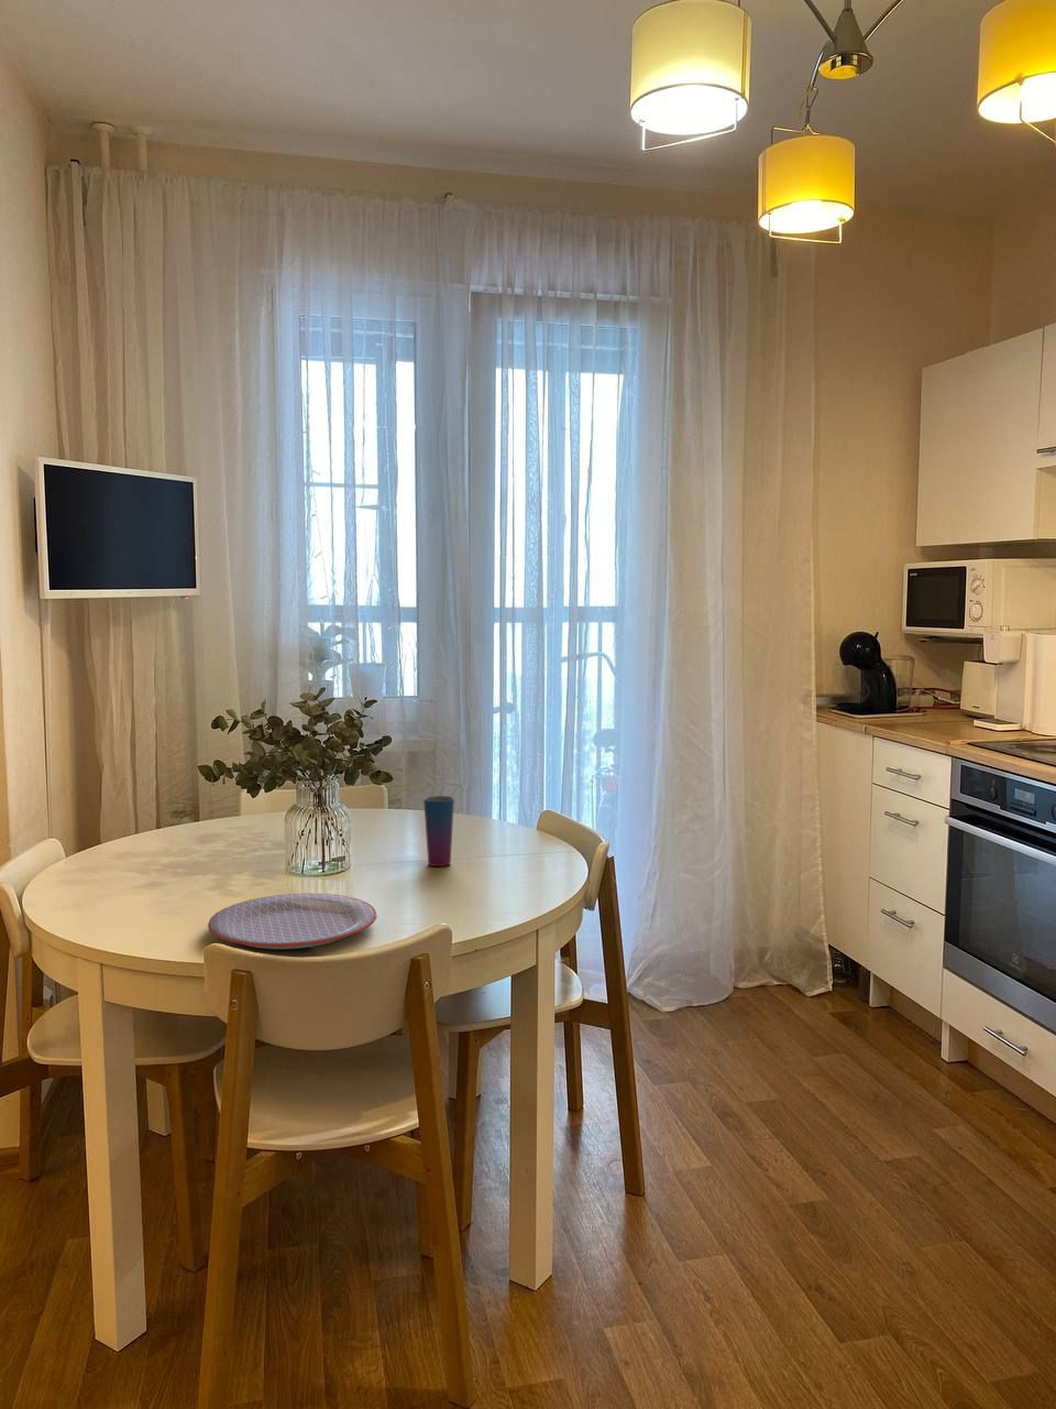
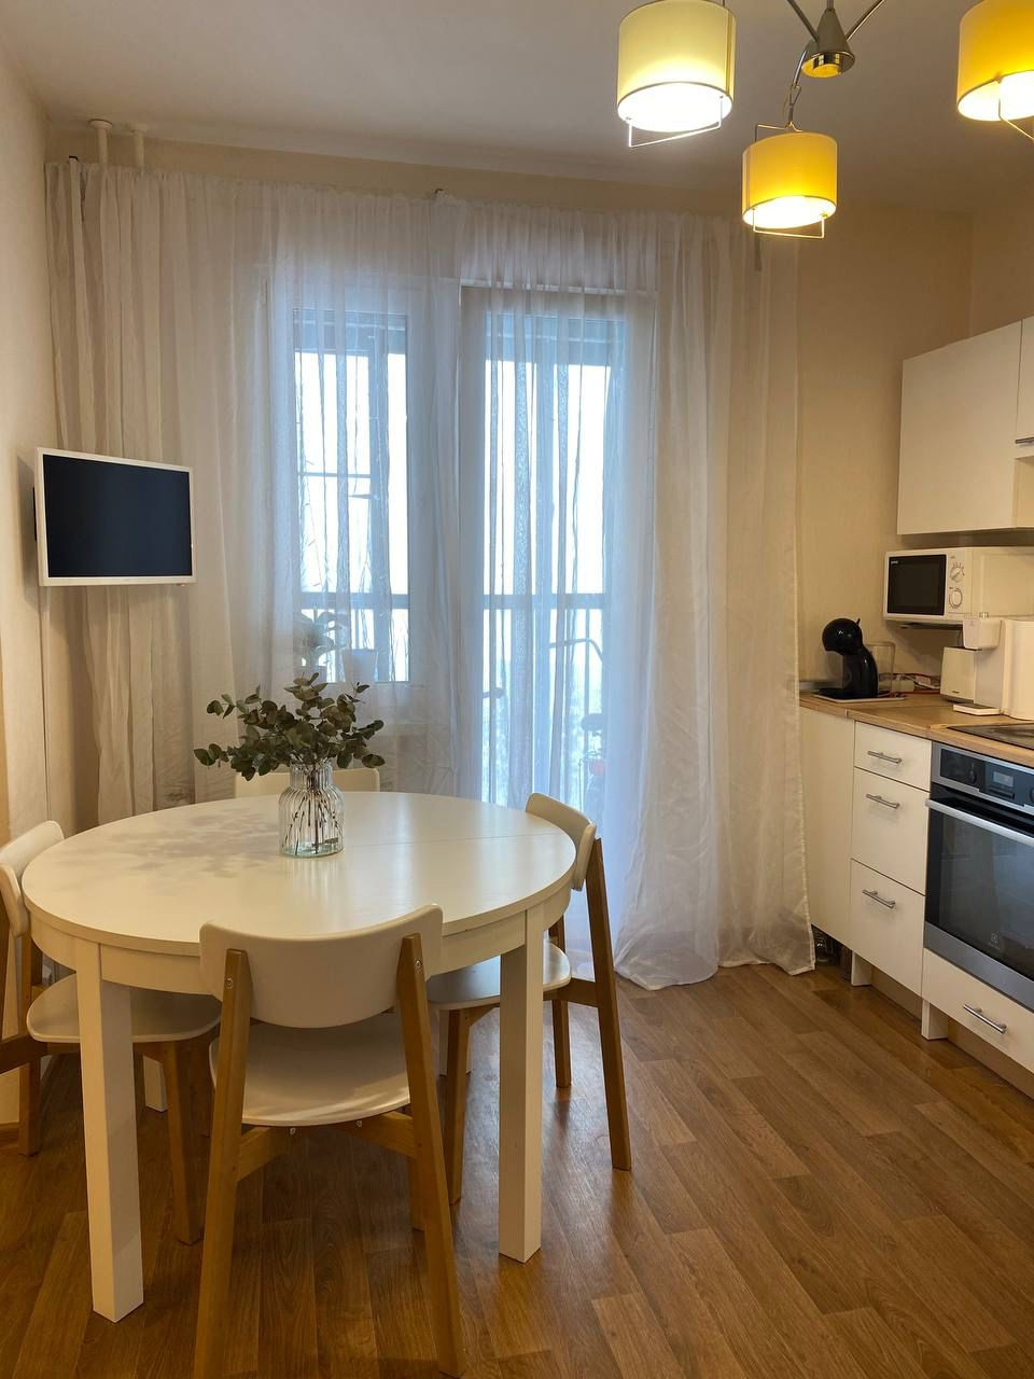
- plate (294, 922)
- cup (439, 830)
